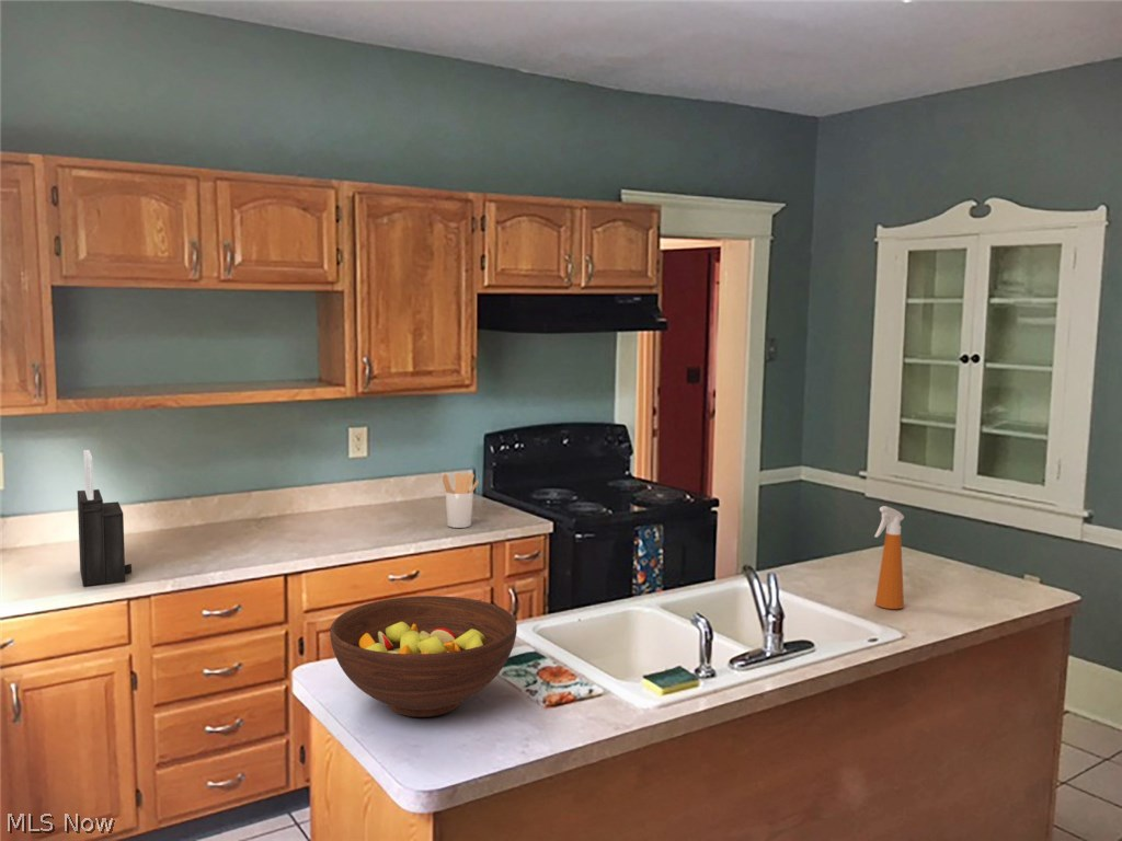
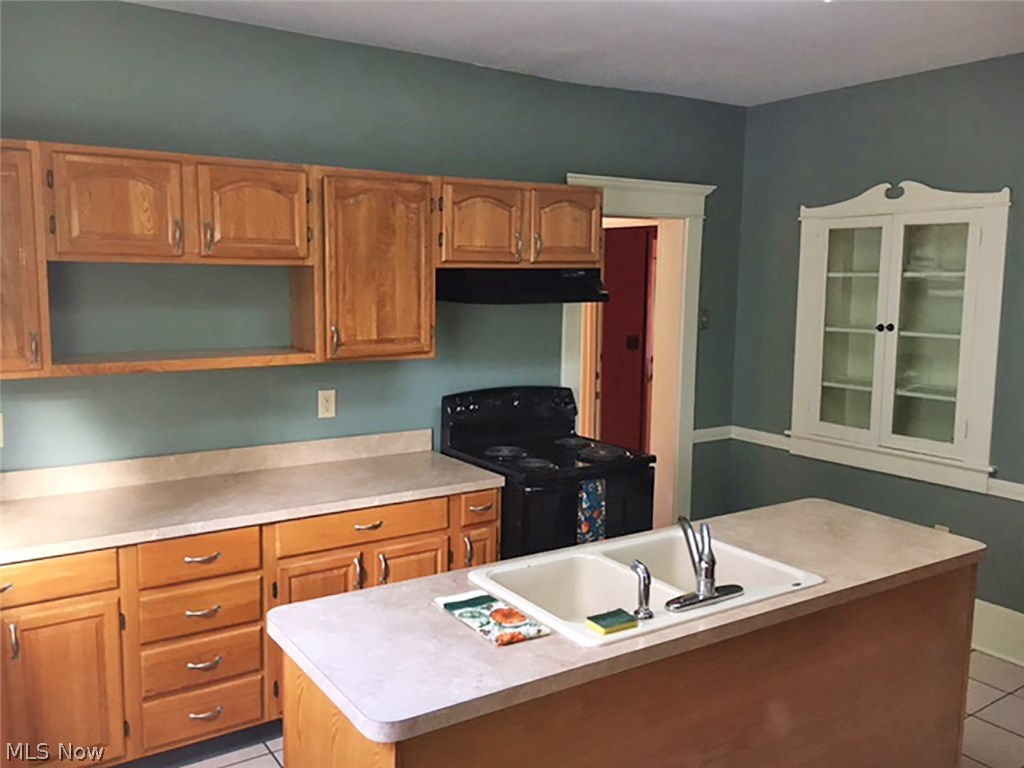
- utensil holder (460, 498)
- fruit bowl (424, 664)
- spray bottle (888, 555)
- knife block (104, 514)
